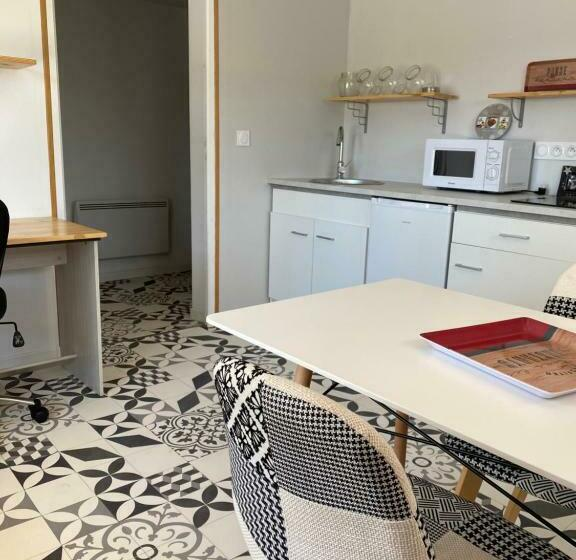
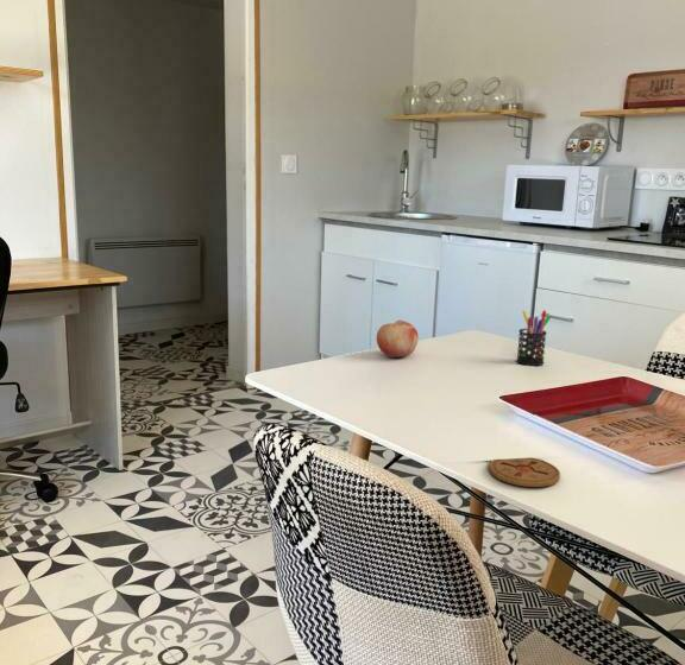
+ coaster (523, 470)
+ pen holder (535, 335)
+ fruit (397, 338)
